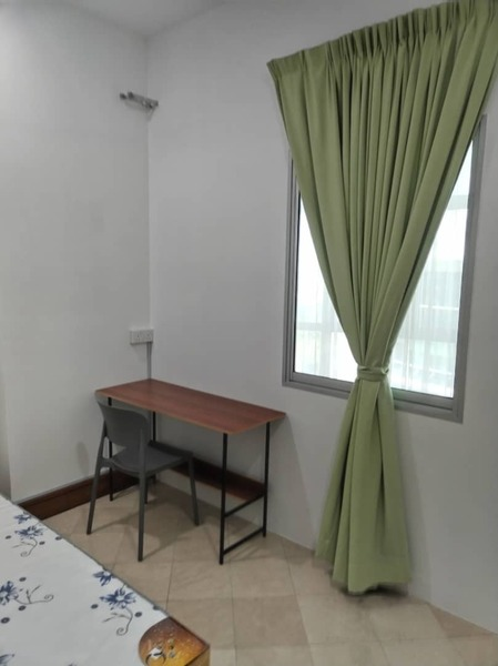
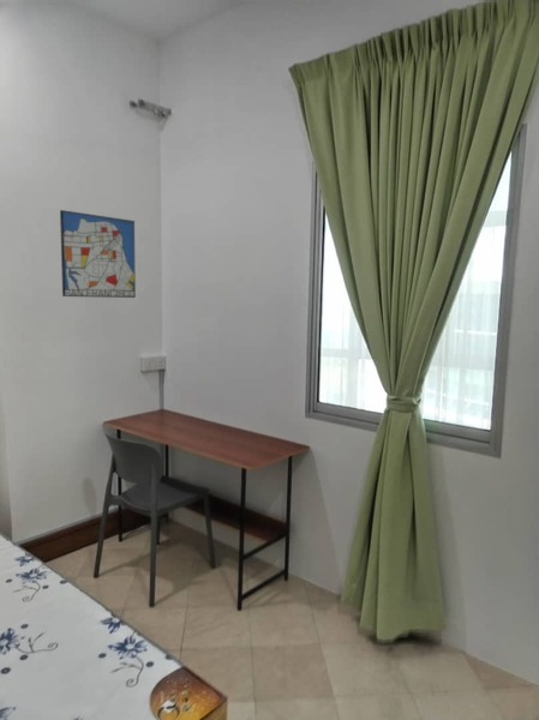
+ wall art (100, 257)
